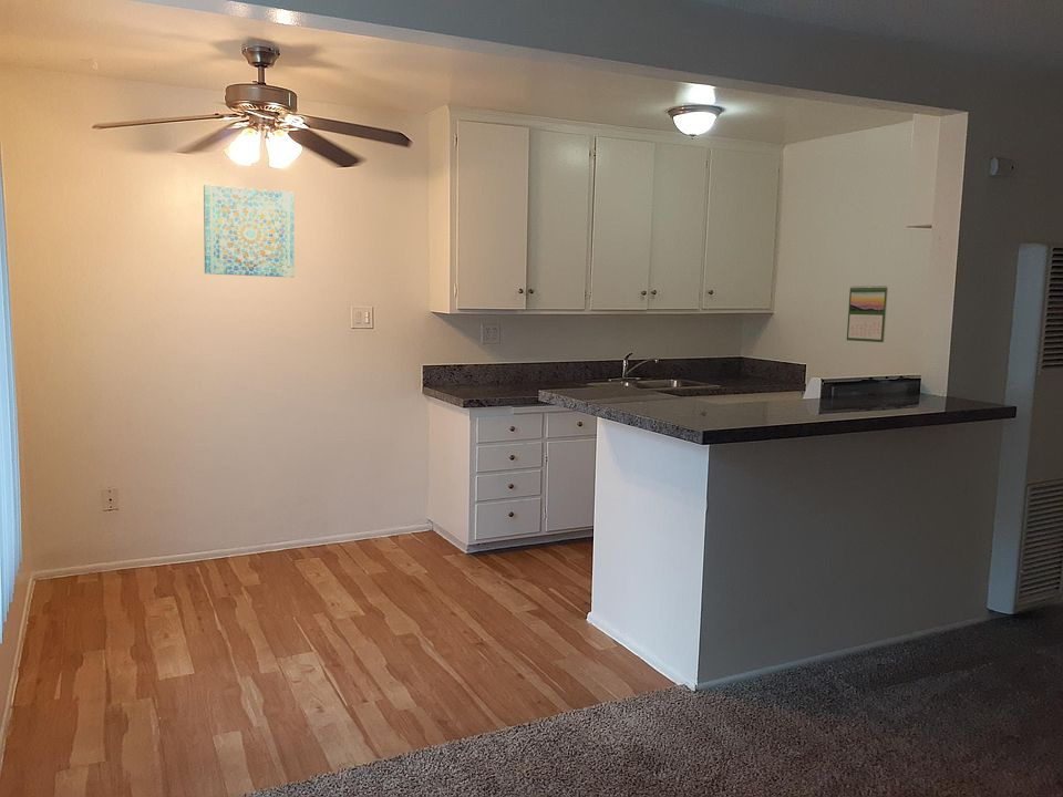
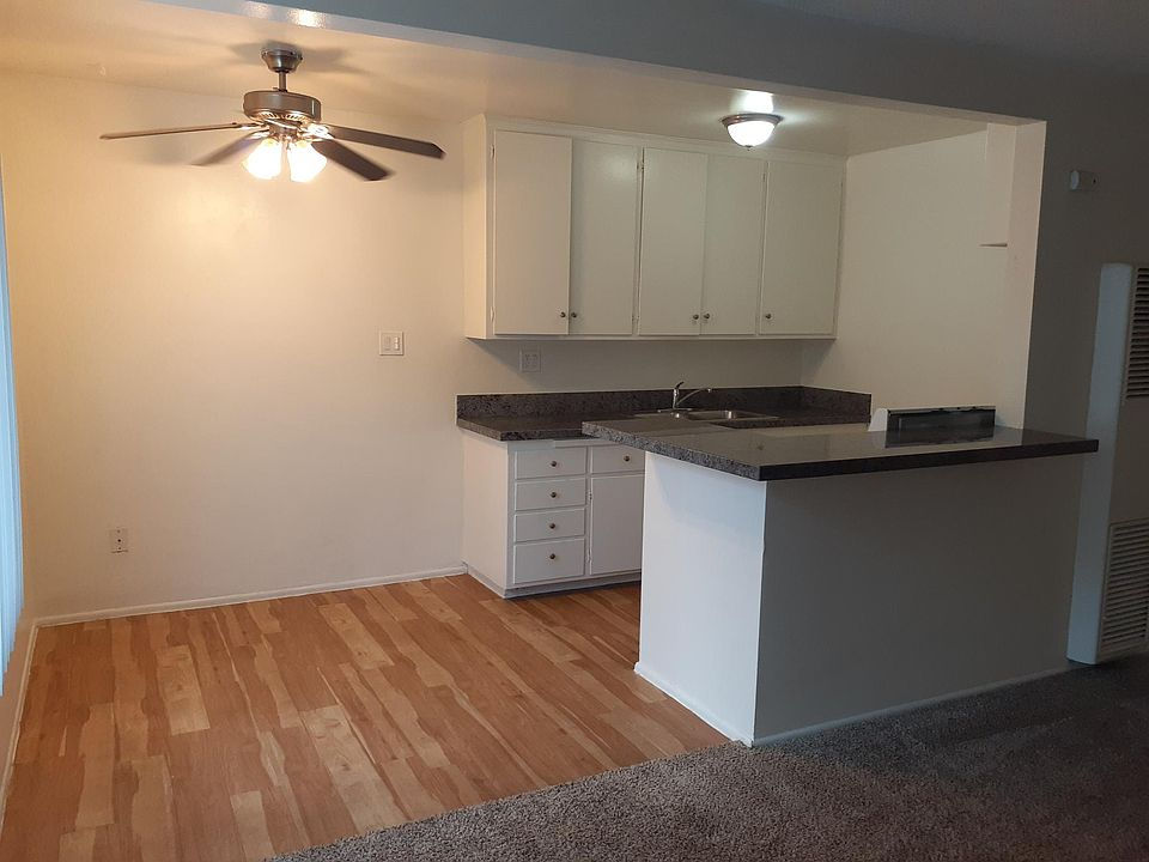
- calendar (866, 313)
- wall art (249, 232)
